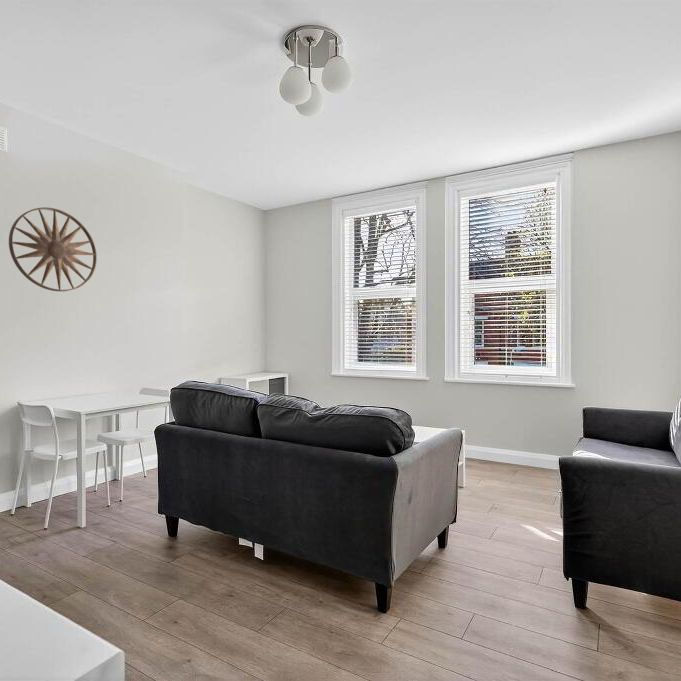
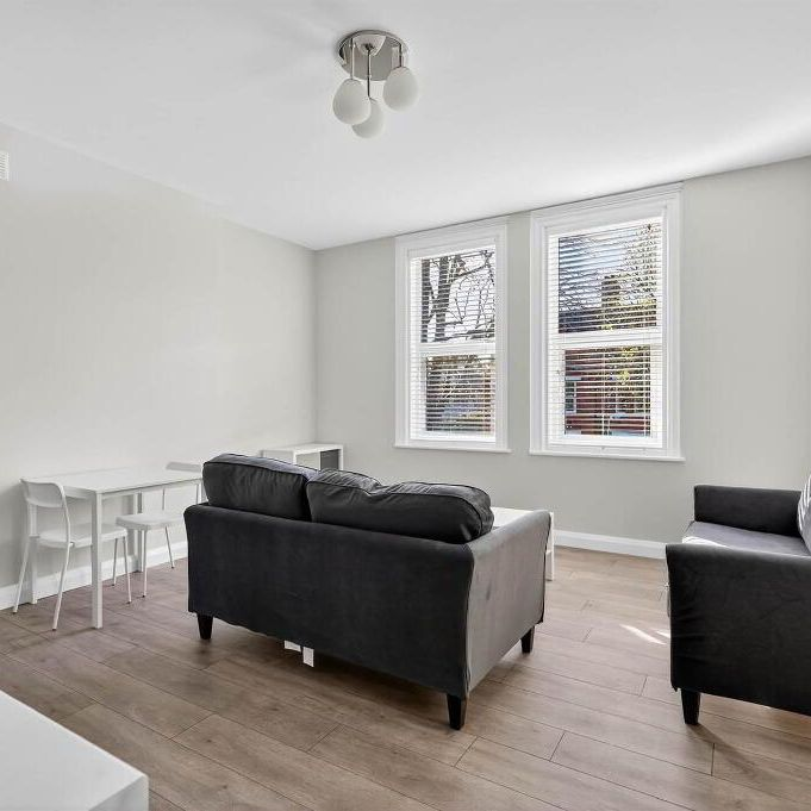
- wall art (55, 249)
